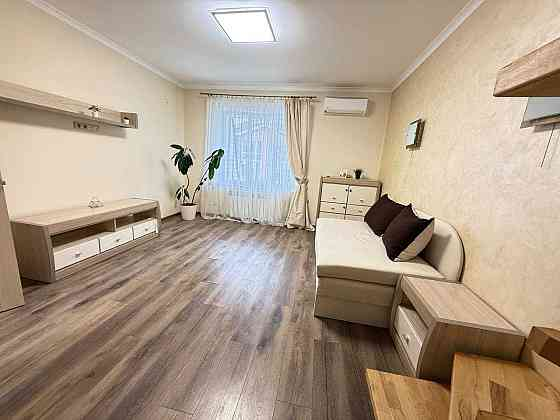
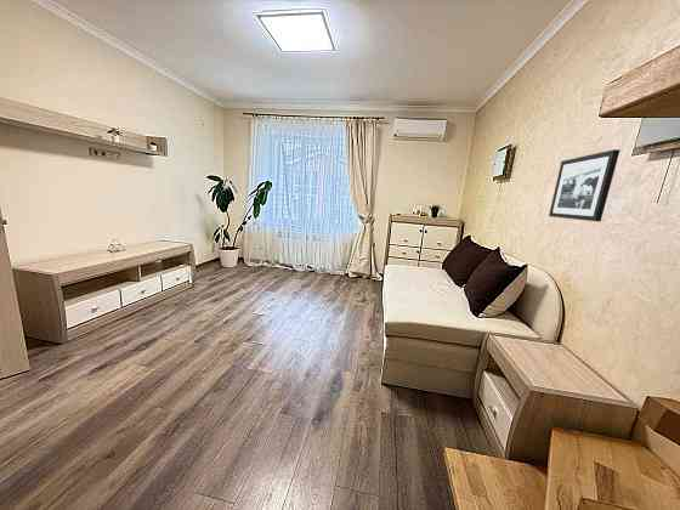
+ picture frame (578, 187)
